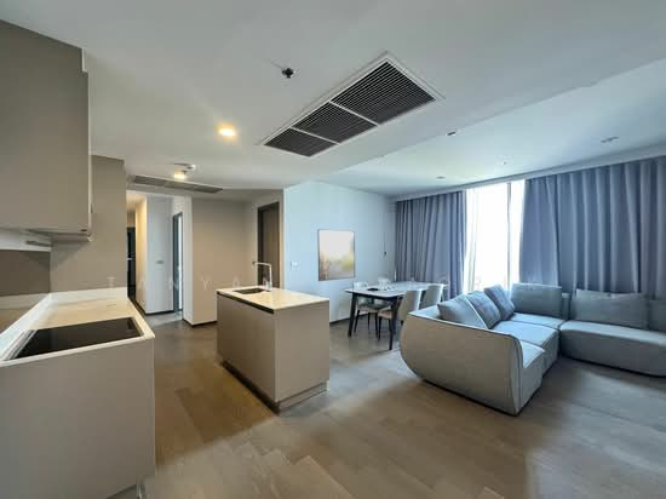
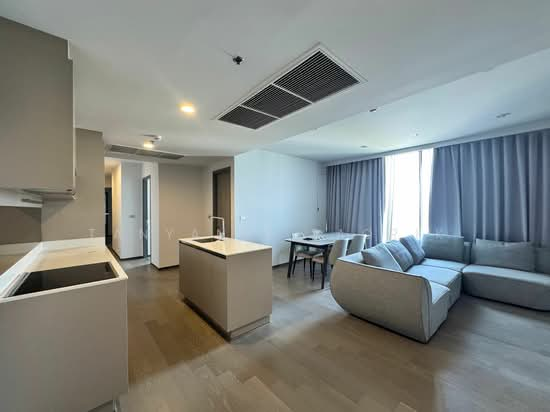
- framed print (337, 254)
